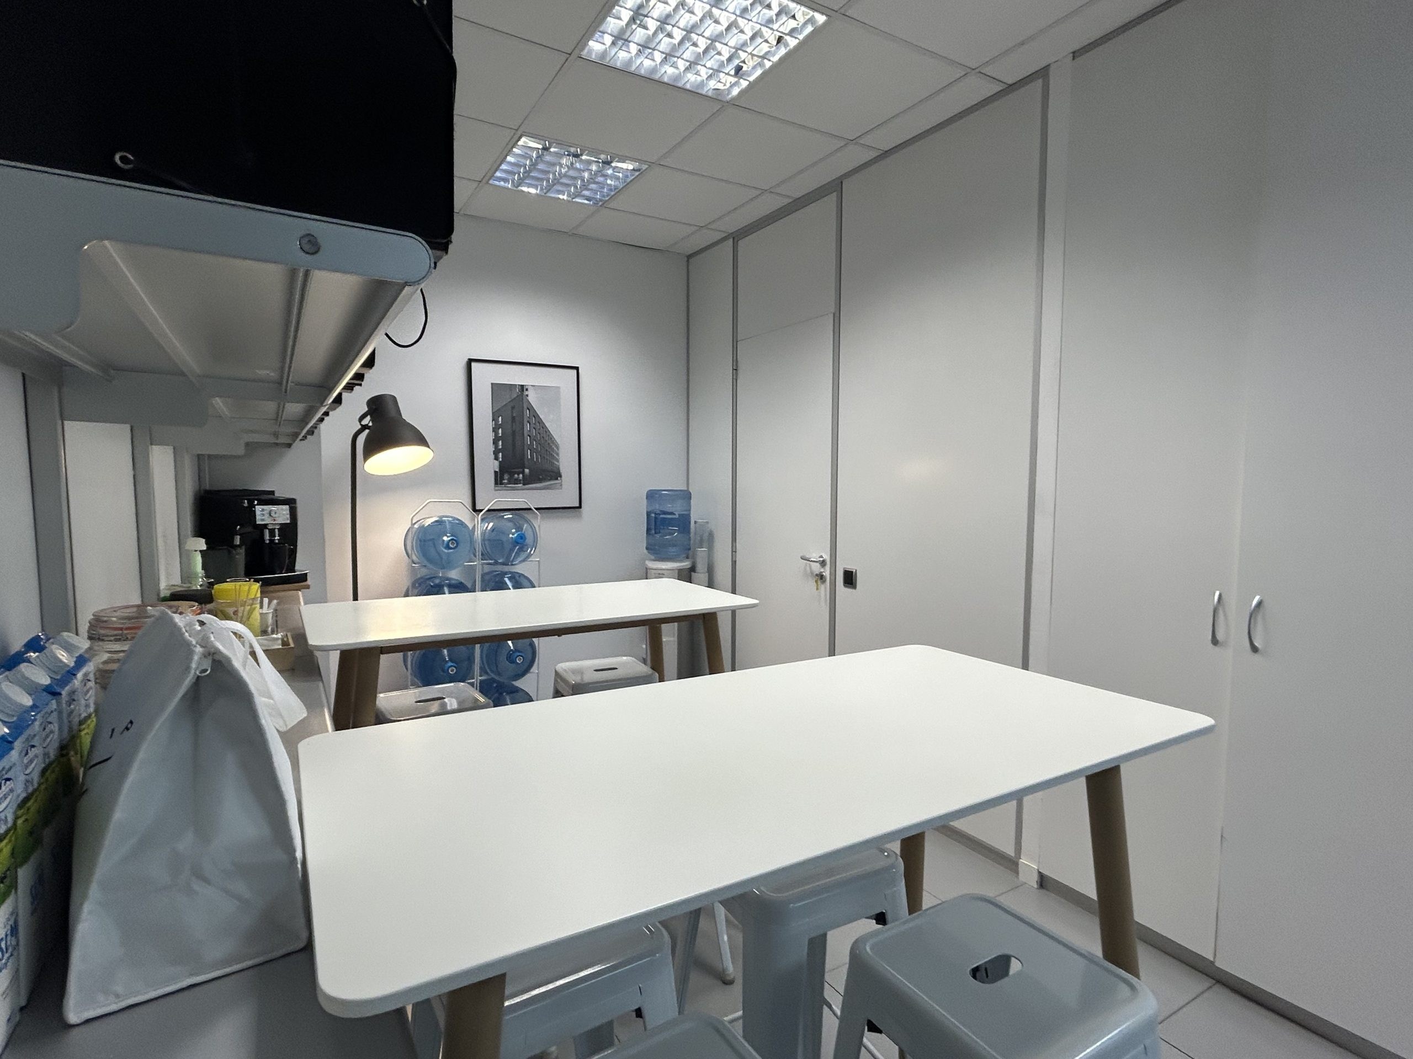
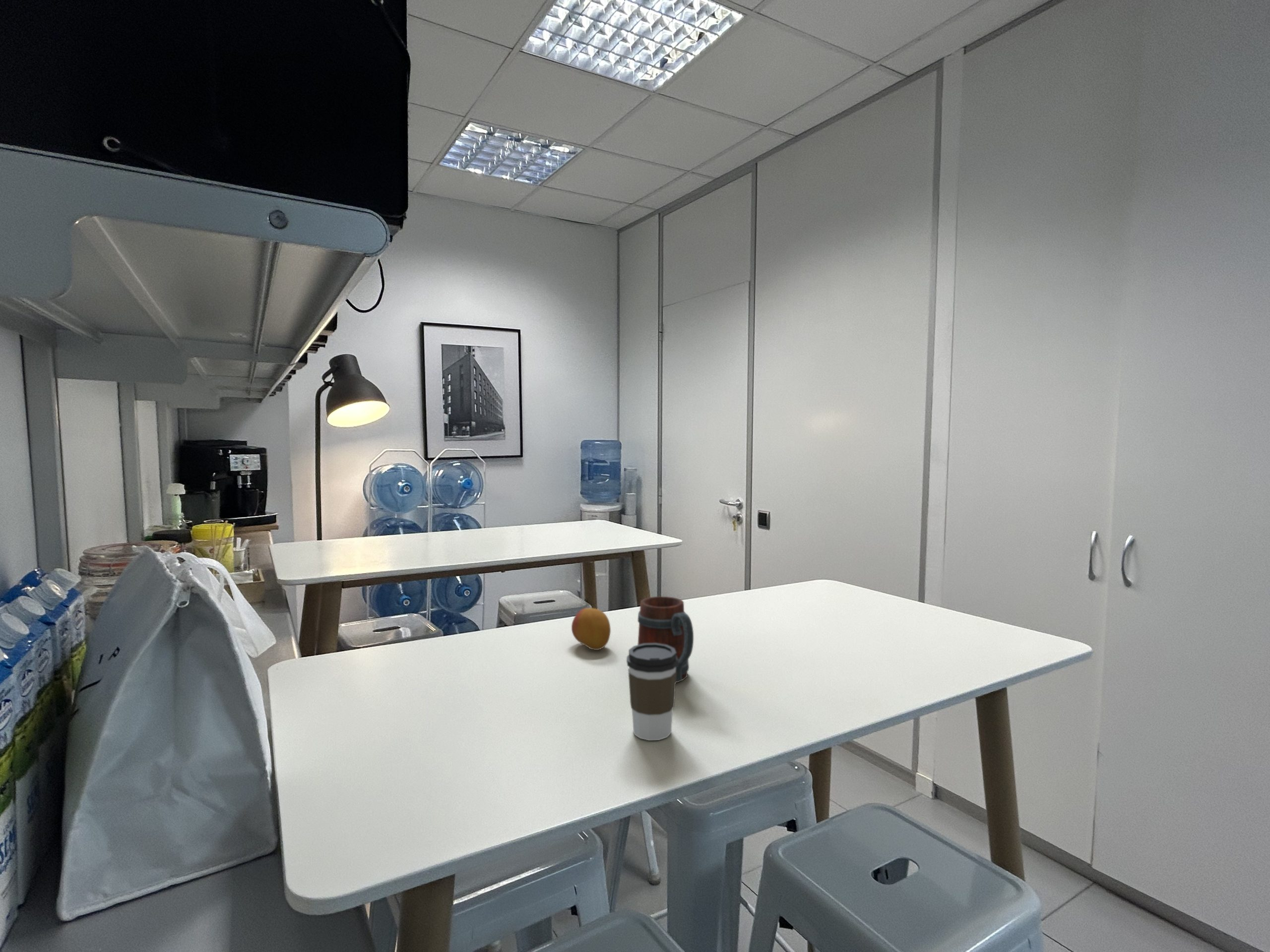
+ coffee cup (652, 691)
+ fruit (592, 627)
+ mug (668, 642)
